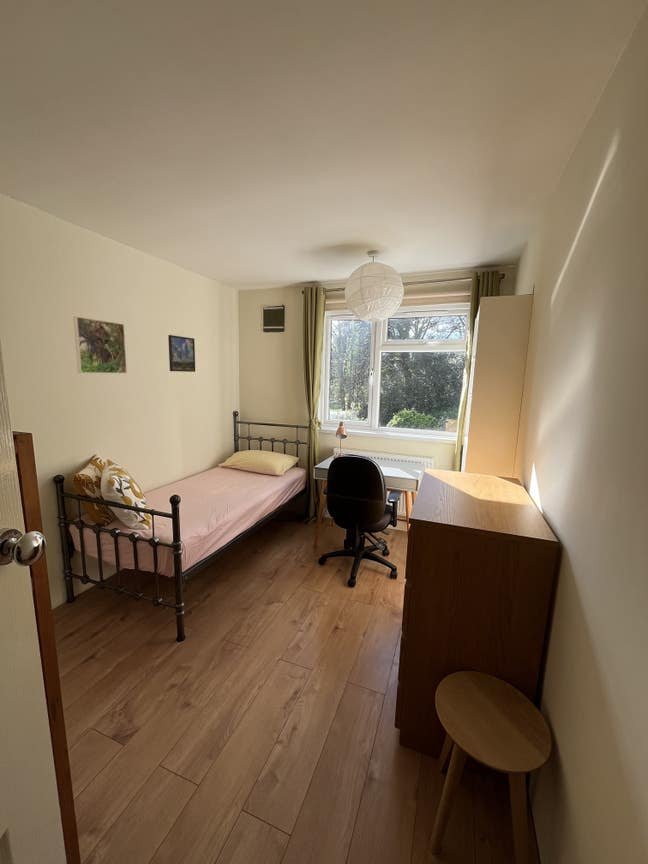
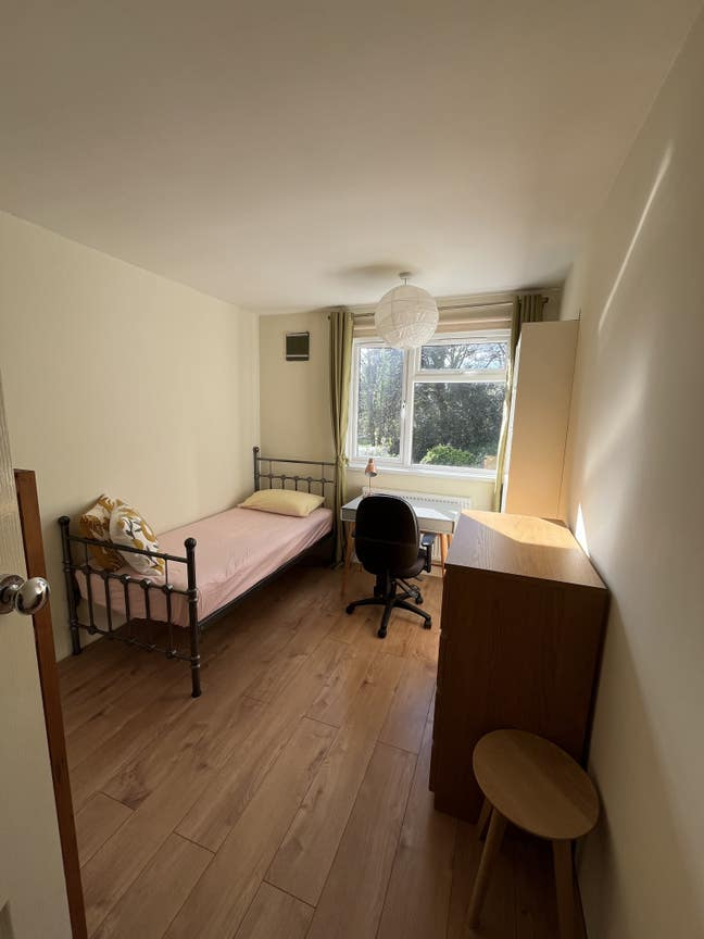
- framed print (102, 347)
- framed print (182, 354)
